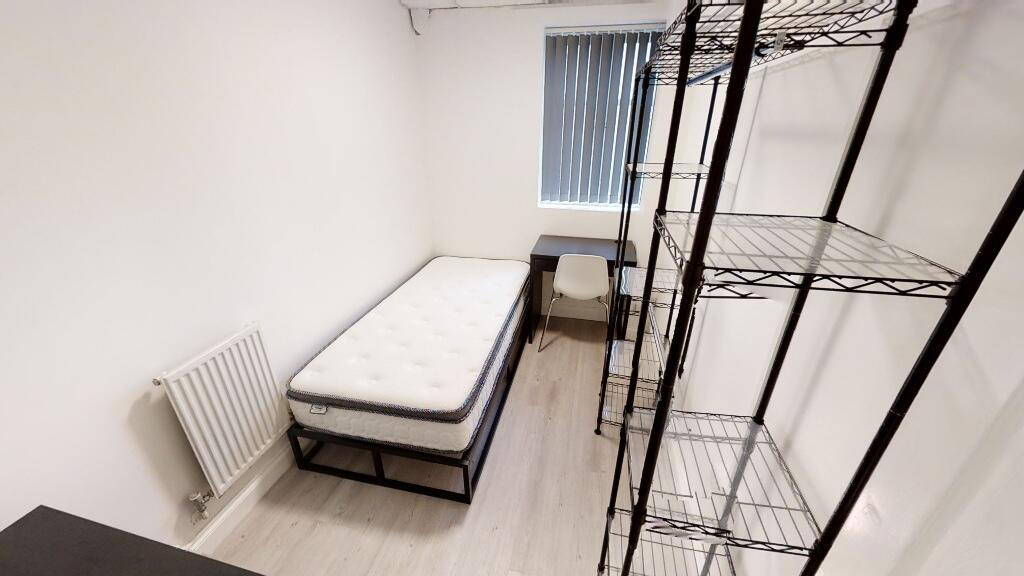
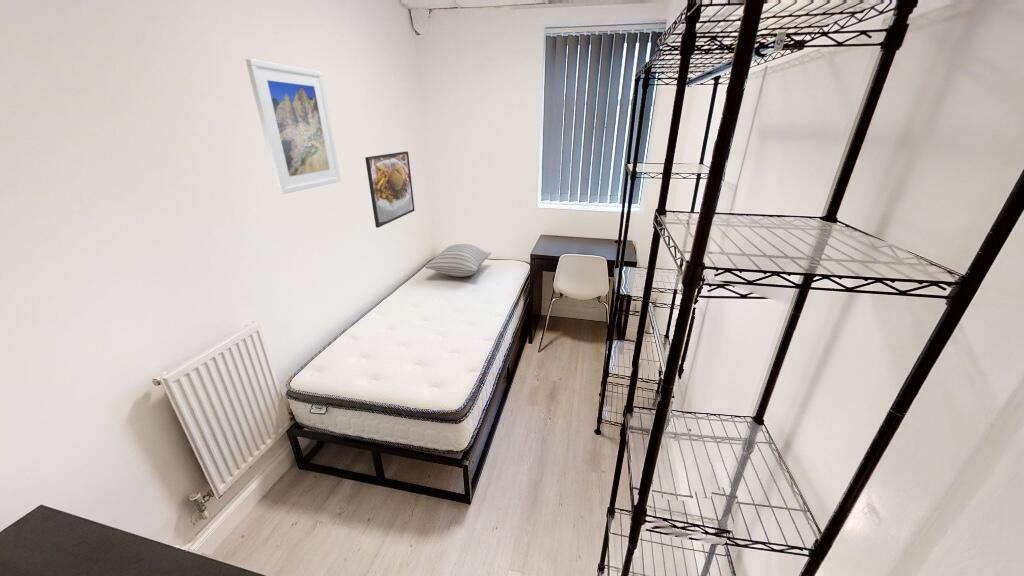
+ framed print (301, 130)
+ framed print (392, 187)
+ pillow (459, 260)
